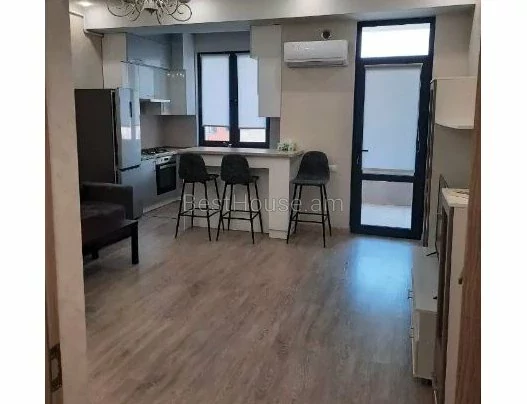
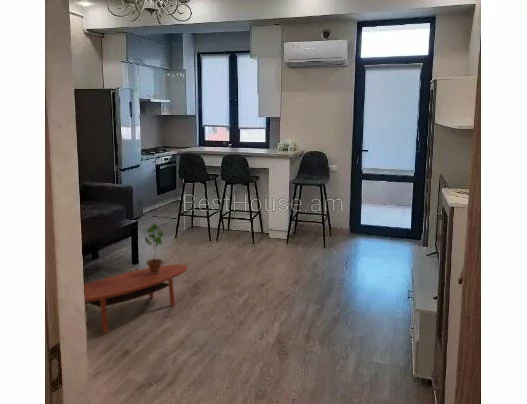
+ coffee table (130, 297)
+ potted plant (155, 249)
